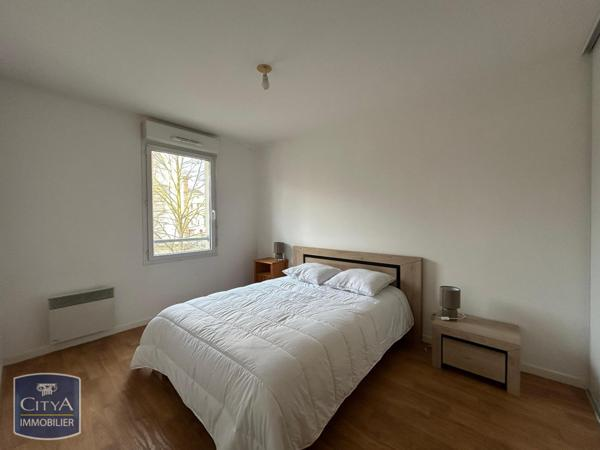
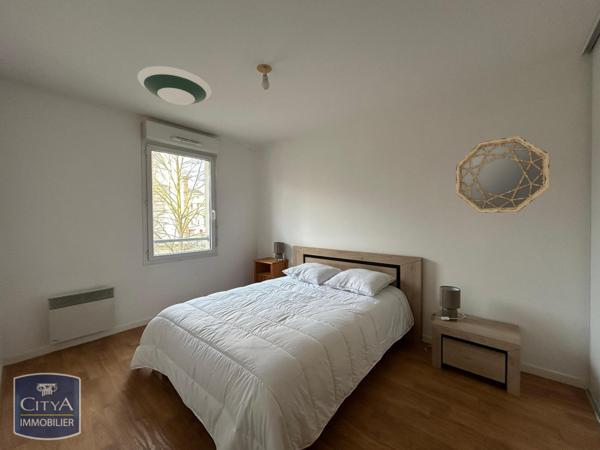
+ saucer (176, 94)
+ home mirror (498, 176)
